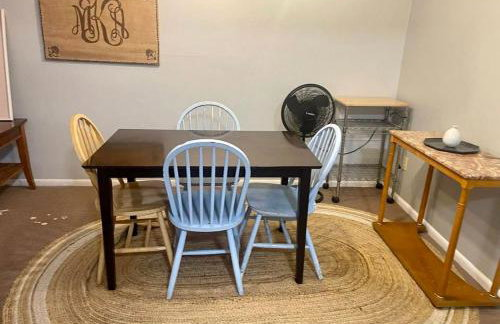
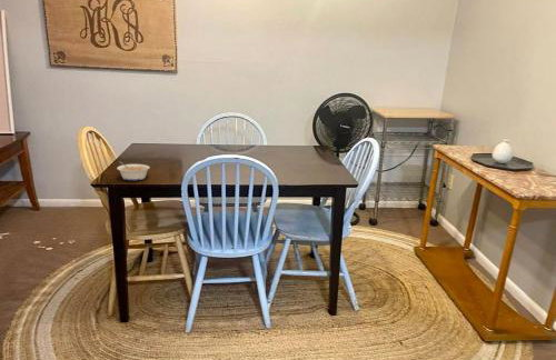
+ legume (132, 171)
